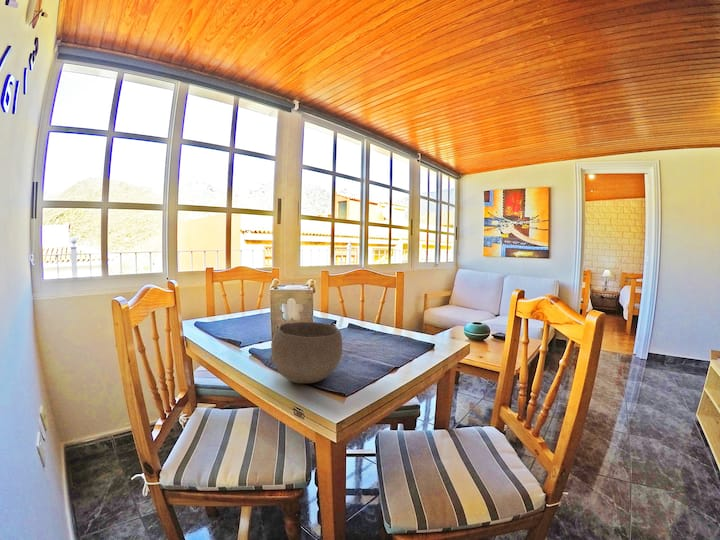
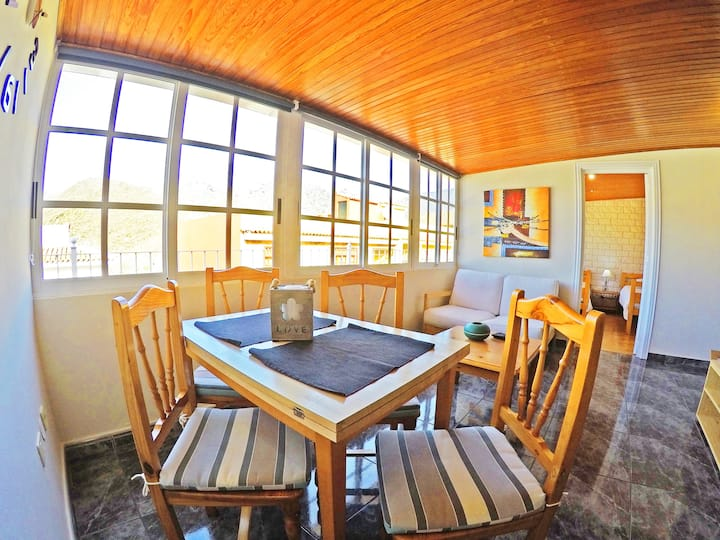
- bowl (307, 351)
